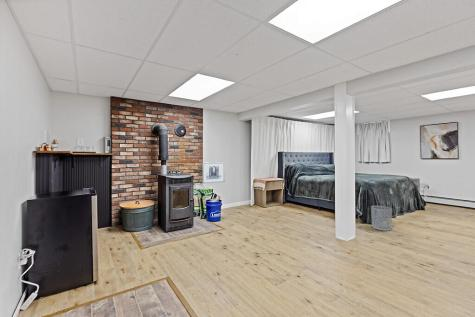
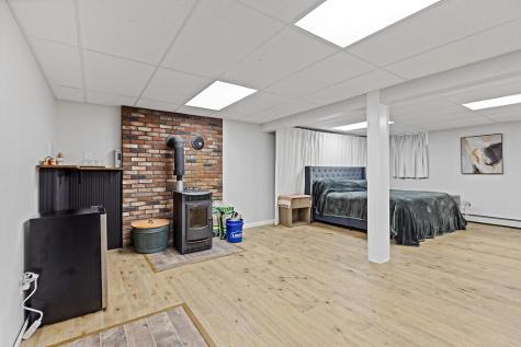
- wall art (213, 172)
- waste bin (381, 217)
